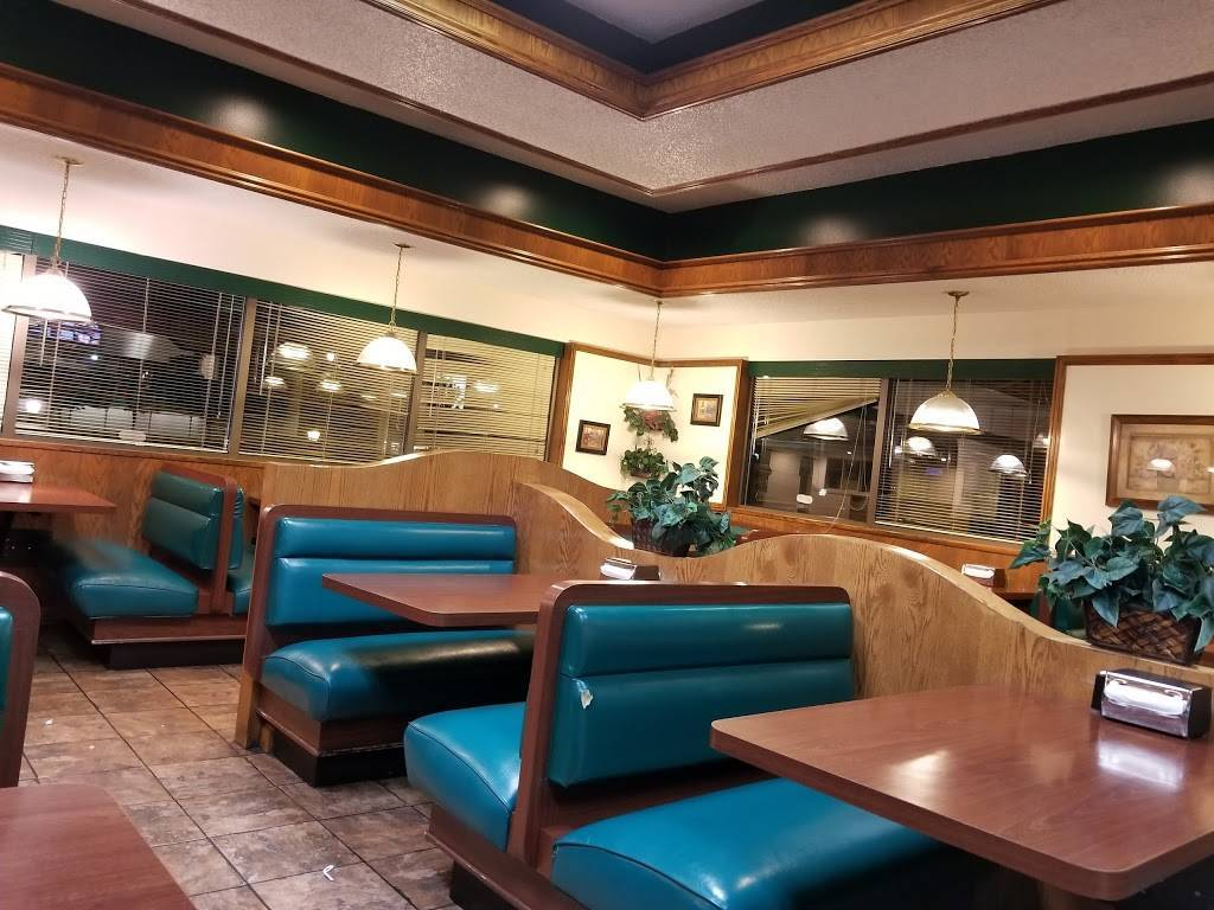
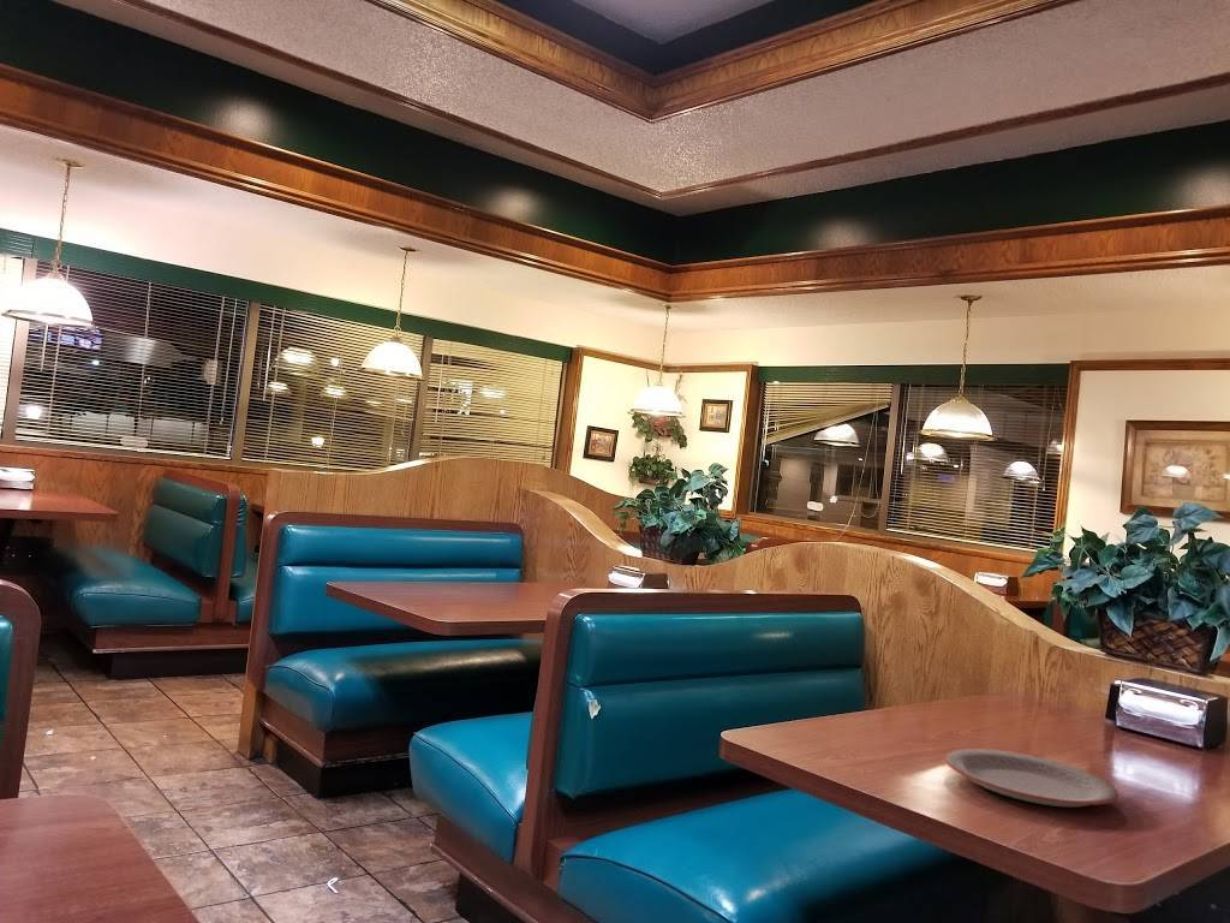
+ plate (1028, 779)
